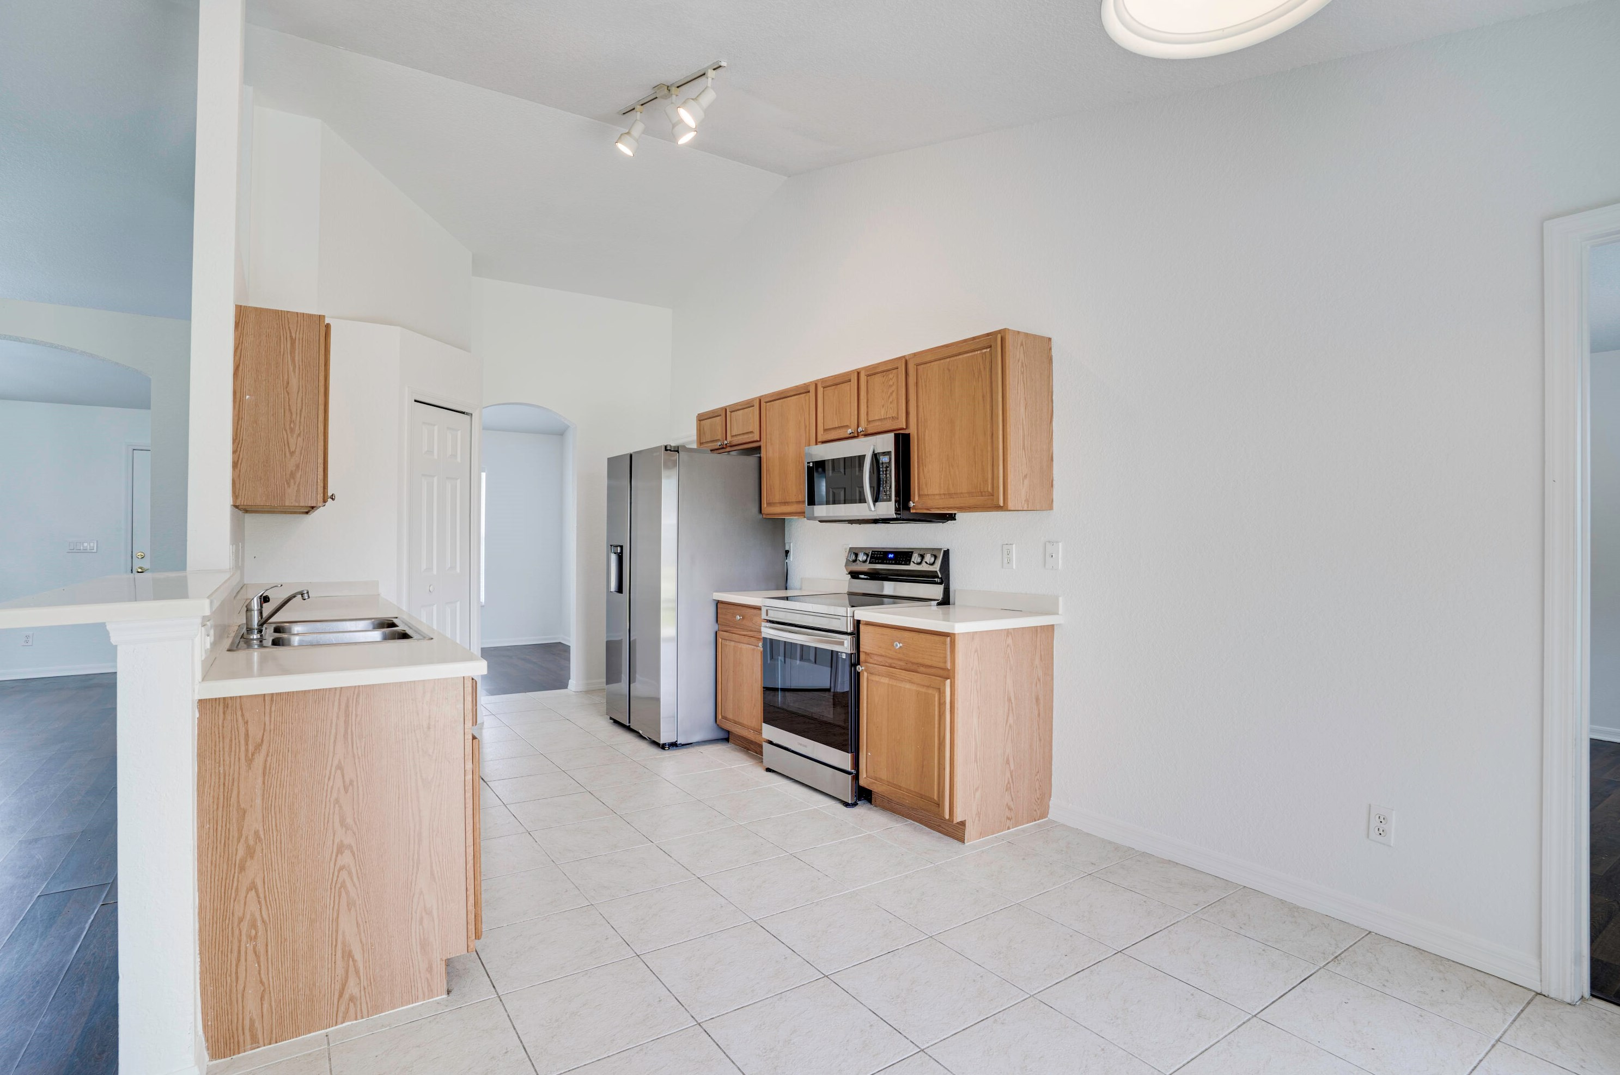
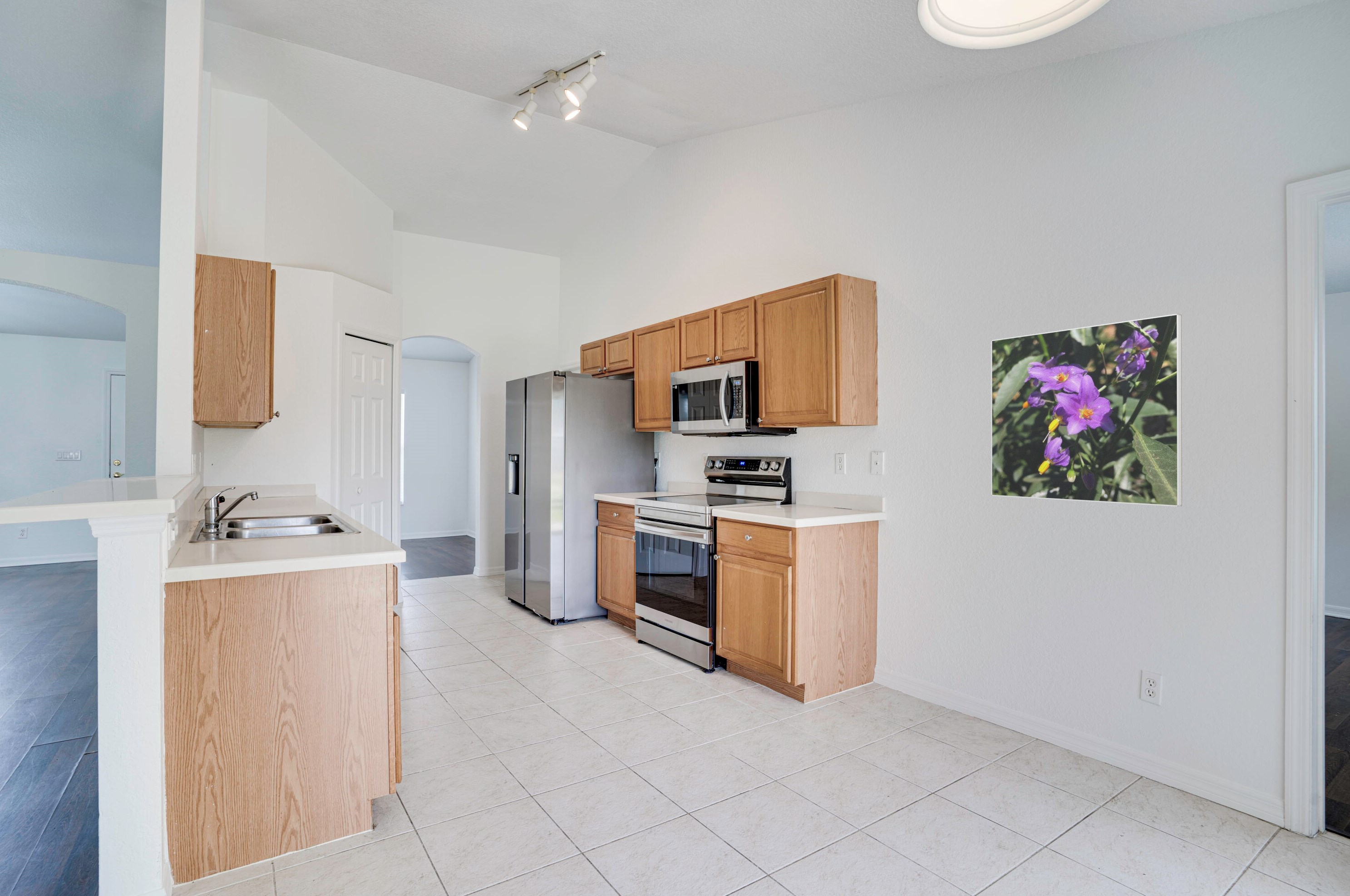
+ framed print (1076, 414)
